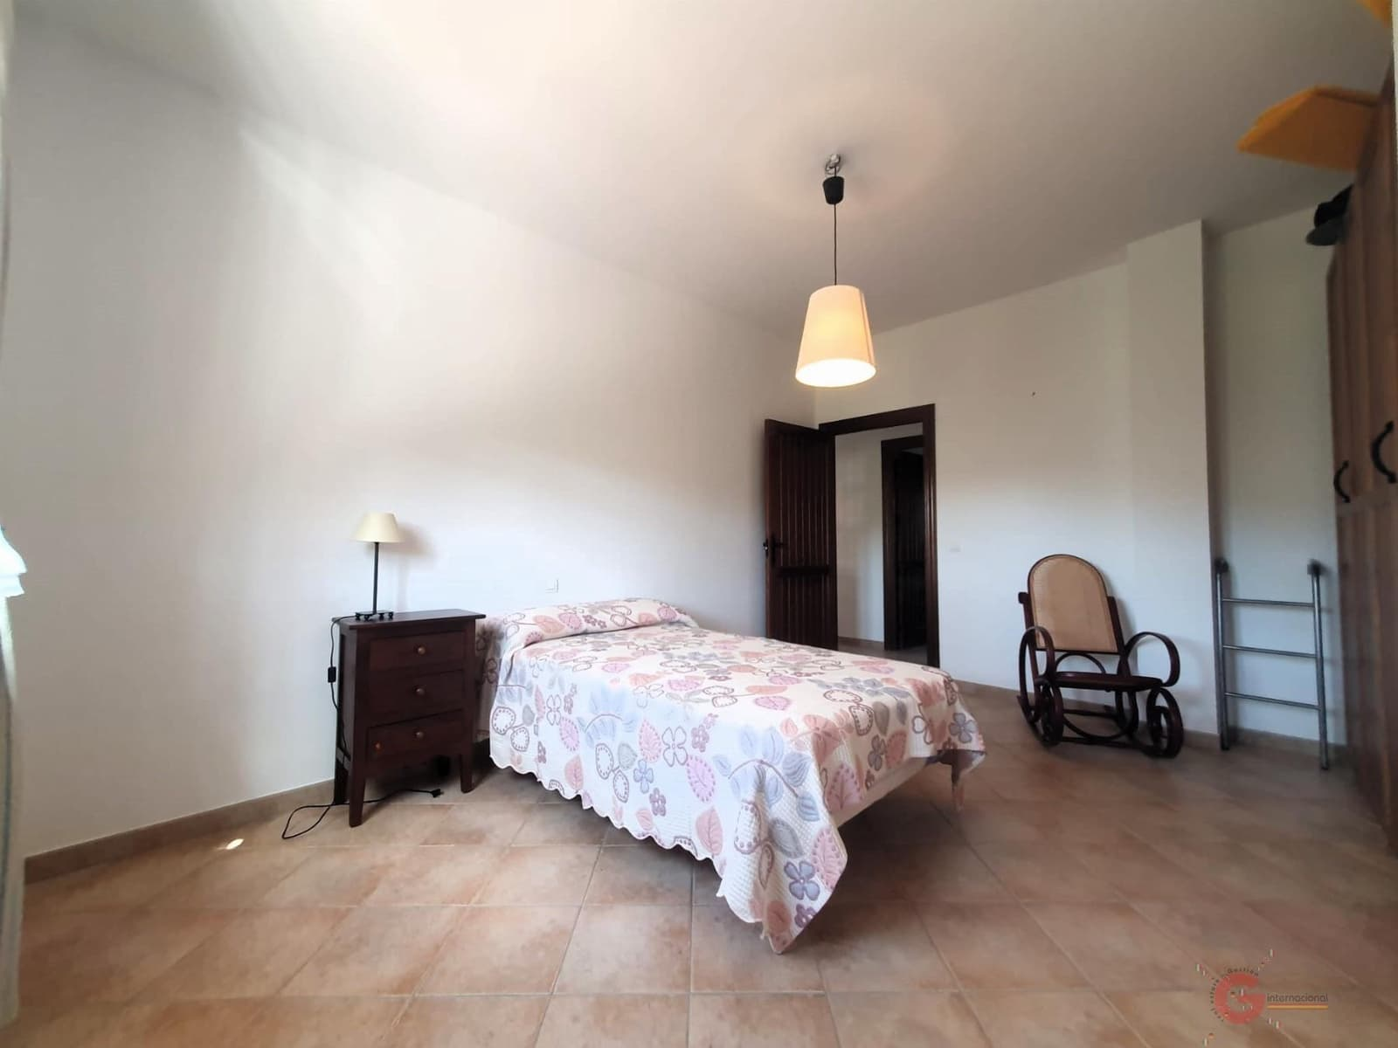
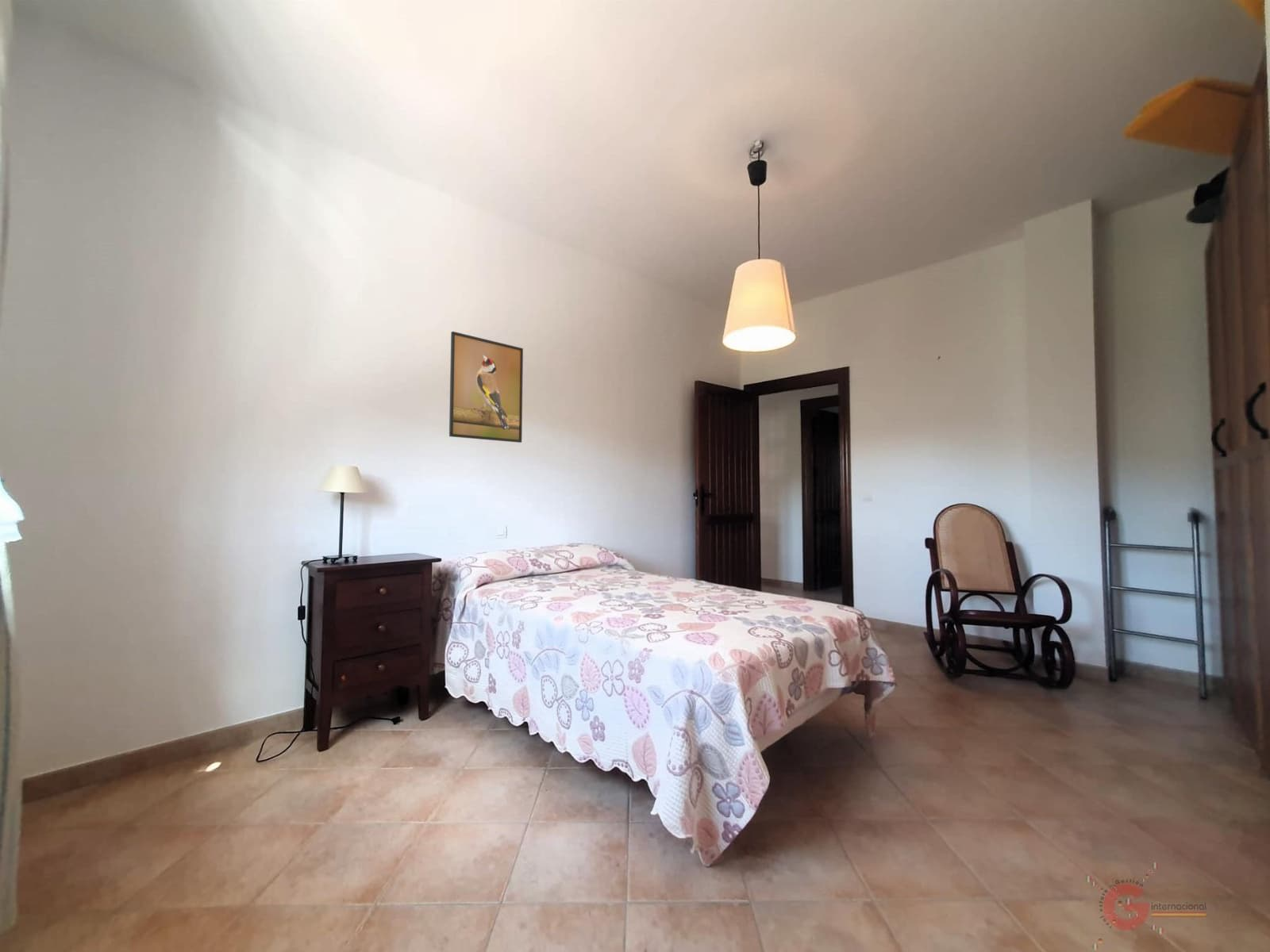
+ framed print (488, 390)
